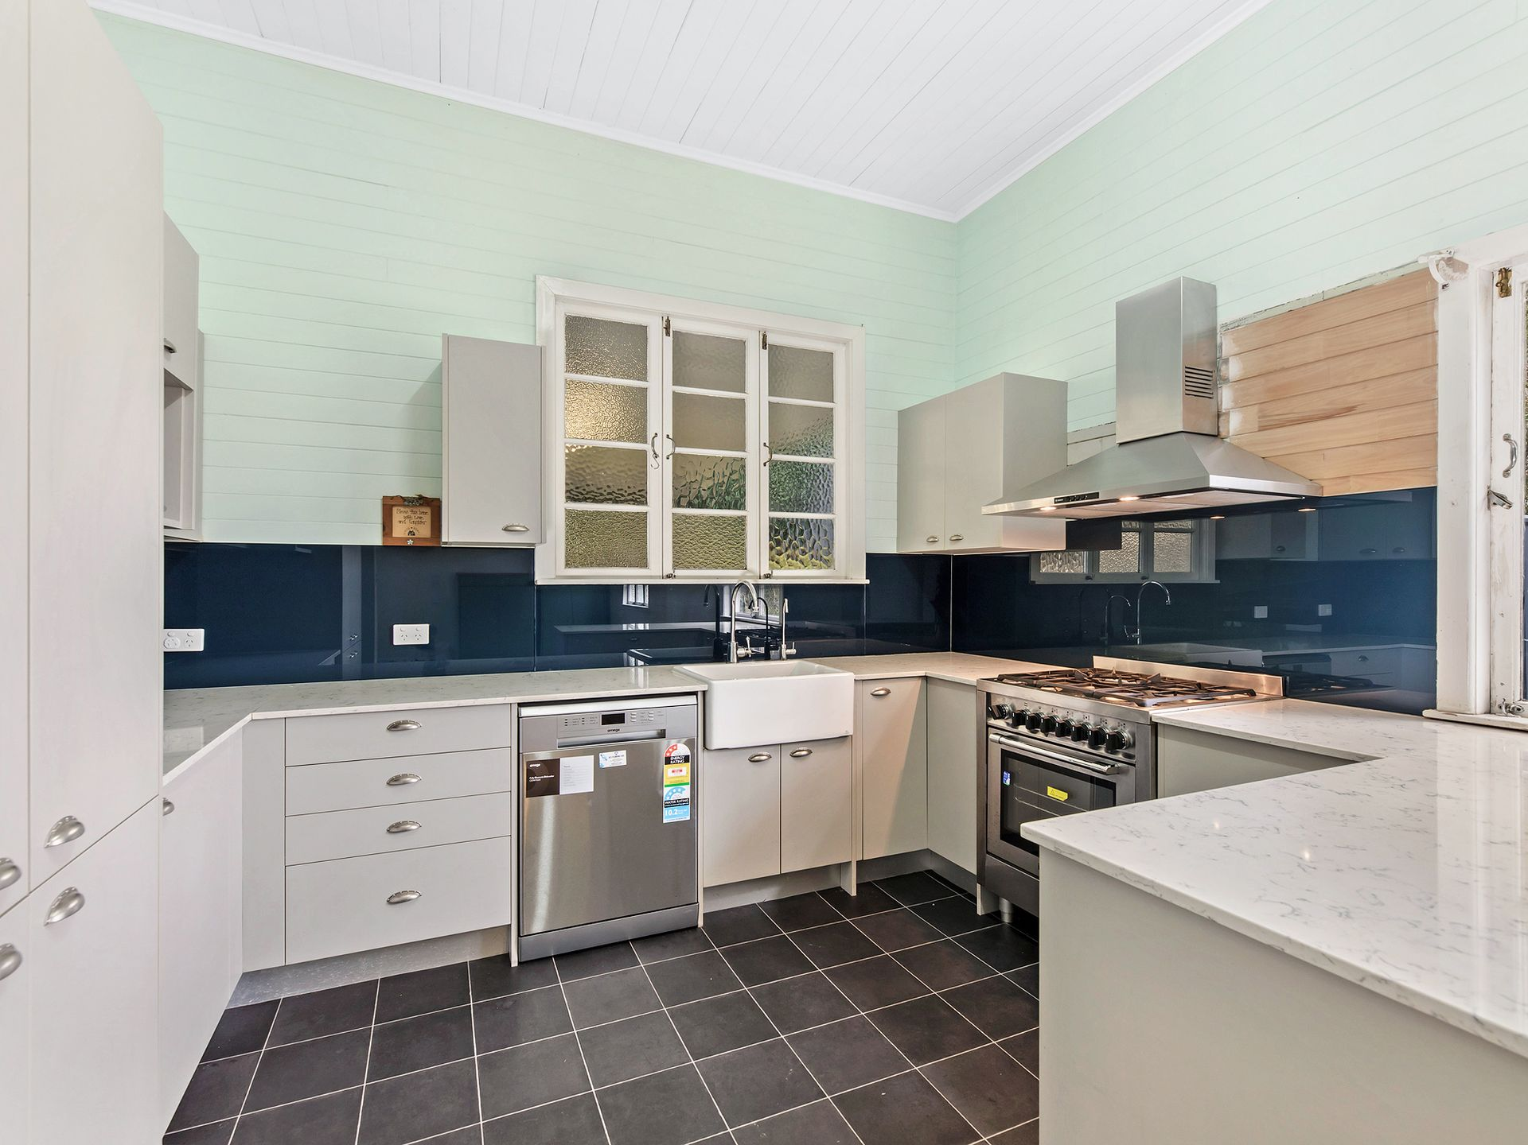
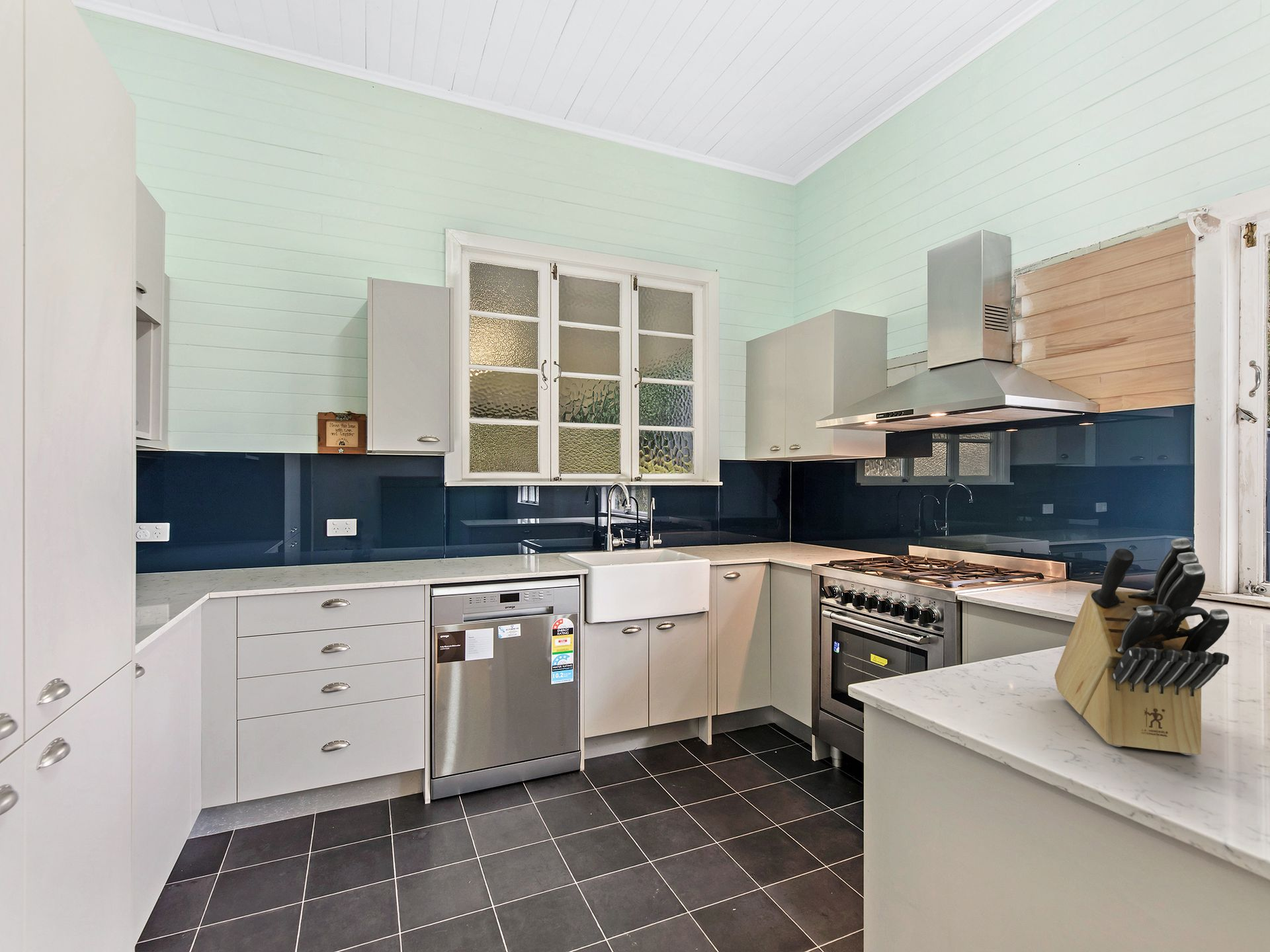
+ knife block (1128, 631)
